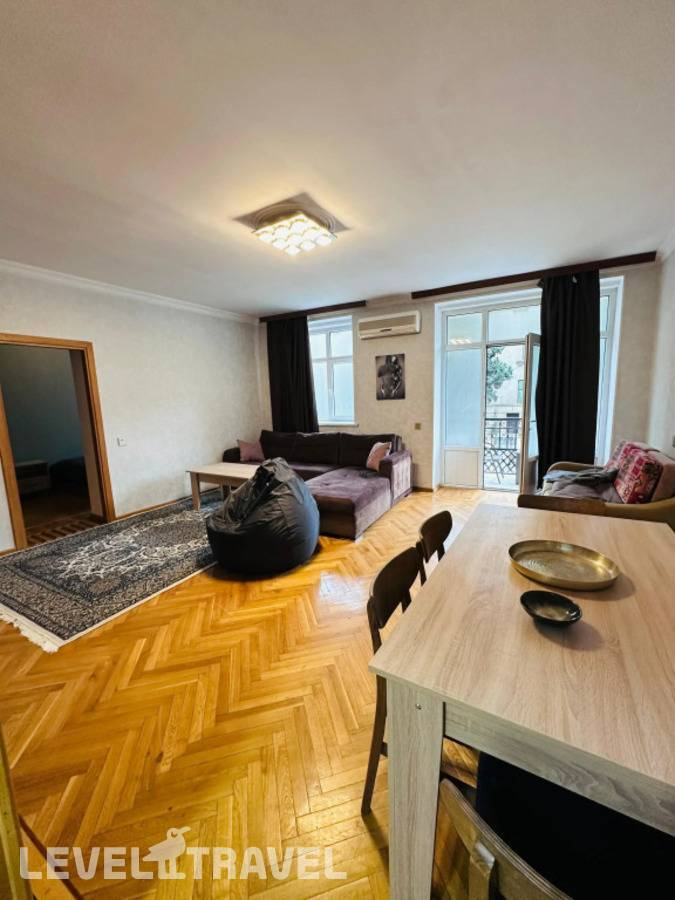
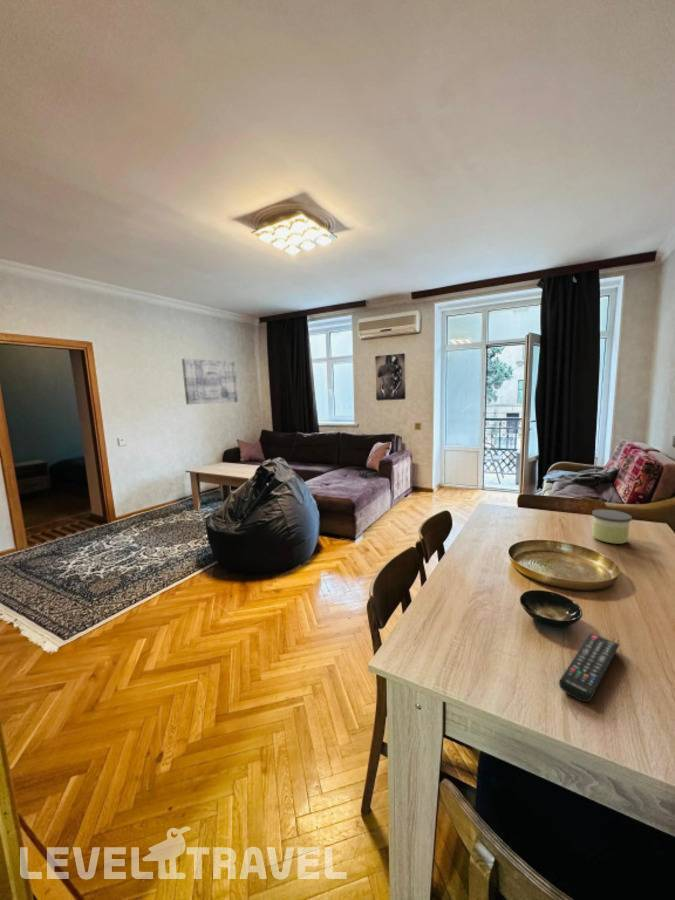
+ wall art (211, 382)
+ remote control (590, 664)
+ candle (610, 526)
